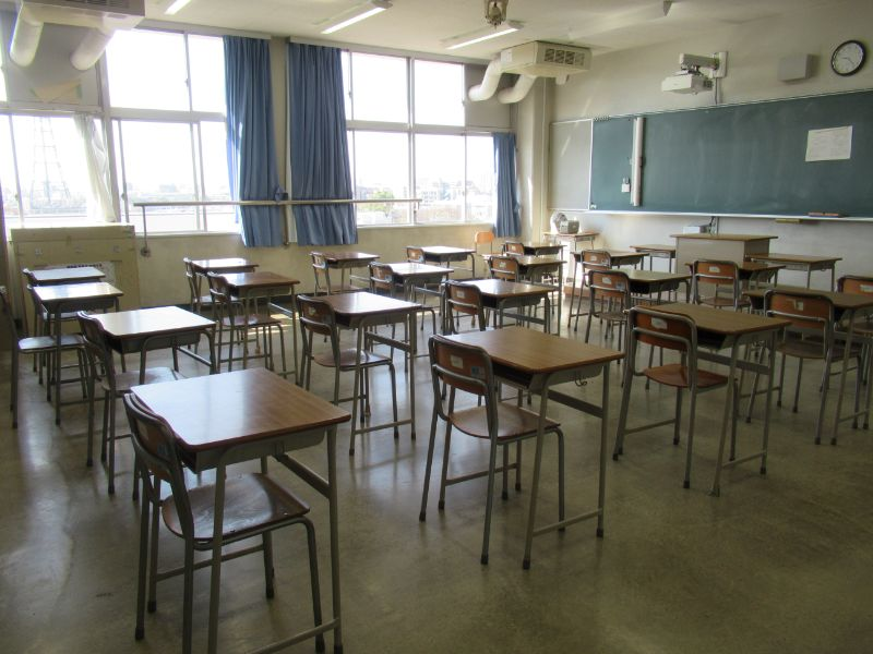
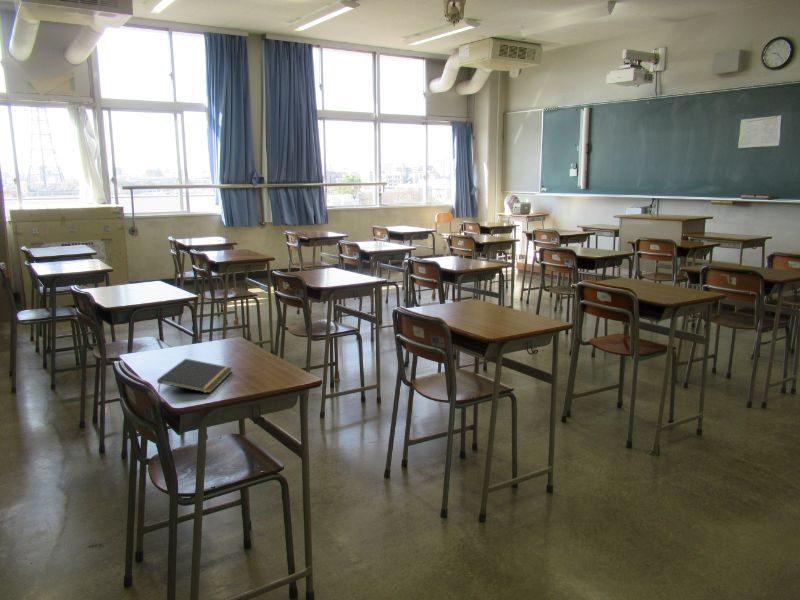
+ notepad (196, 374)
